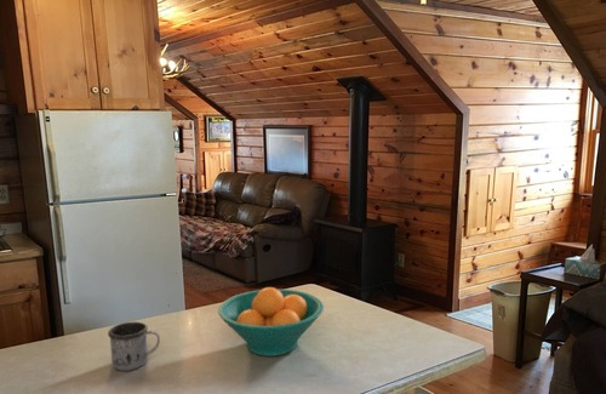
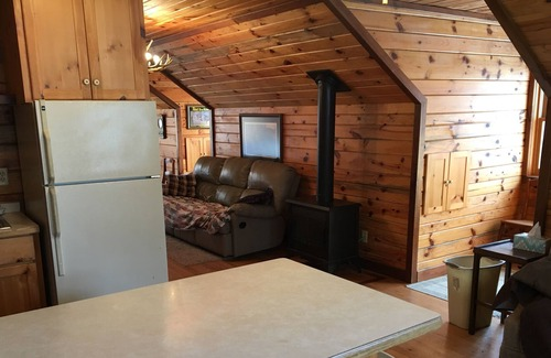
- fruit bowl (270, 316)
- mug (135, 346)
